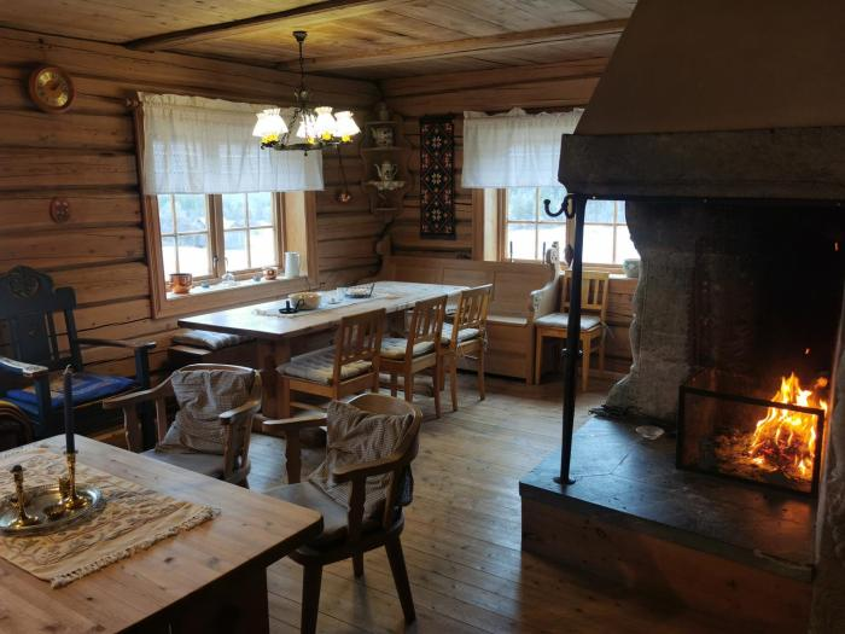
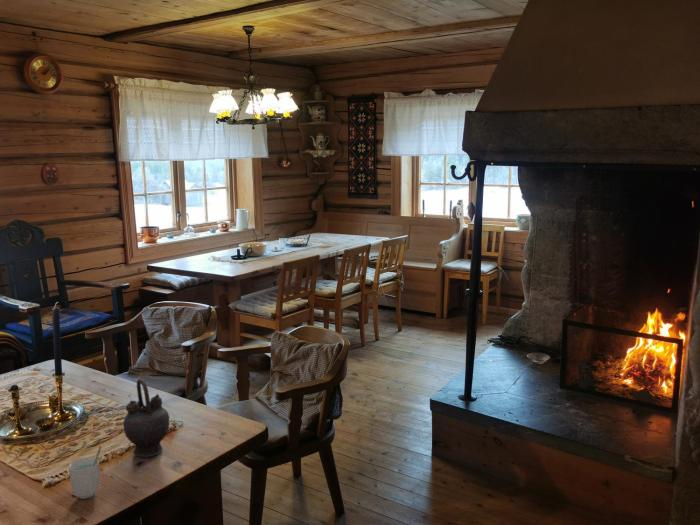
+ cup (86, 472)
+ teapot (145, 414)
